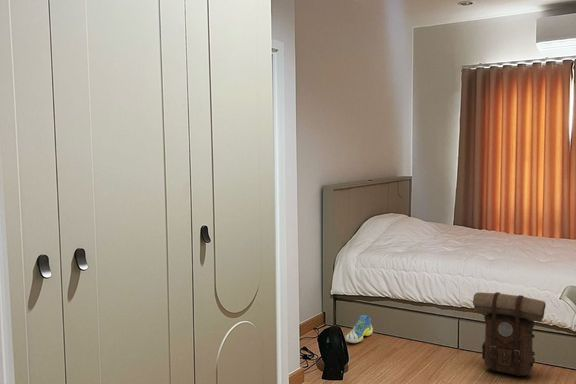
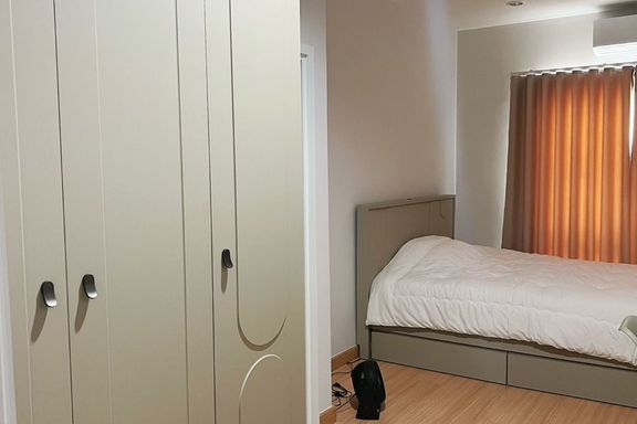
- sneaker (358, 327)
- backpack (510, 330)
